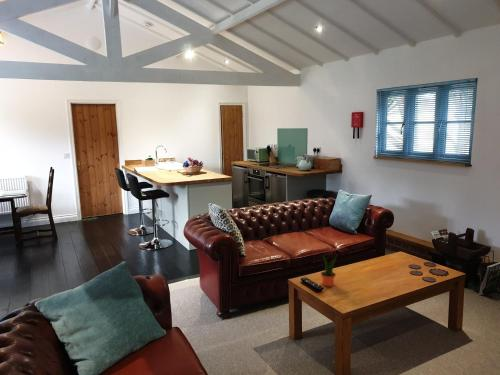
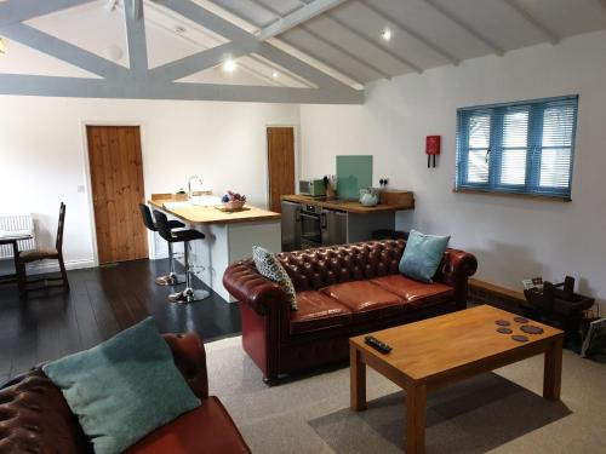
- potted plant (330, 268)
